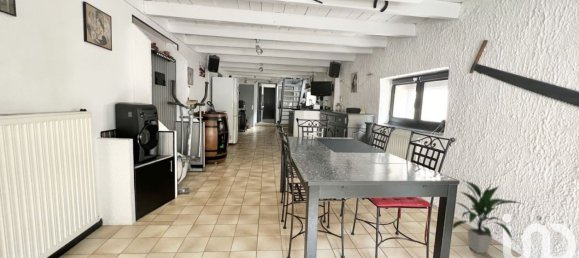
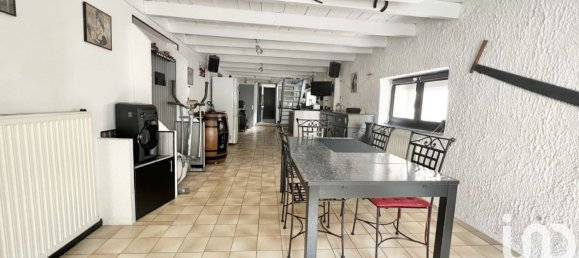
- indoor plant (478, 215)
